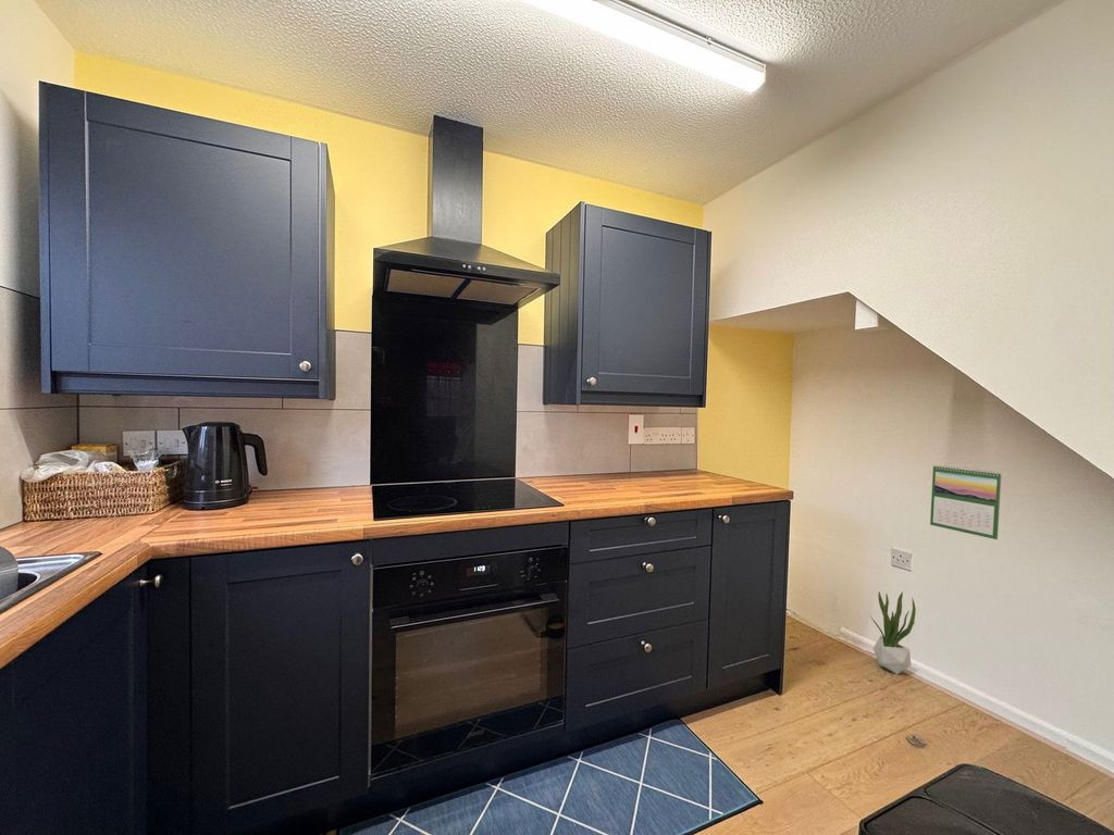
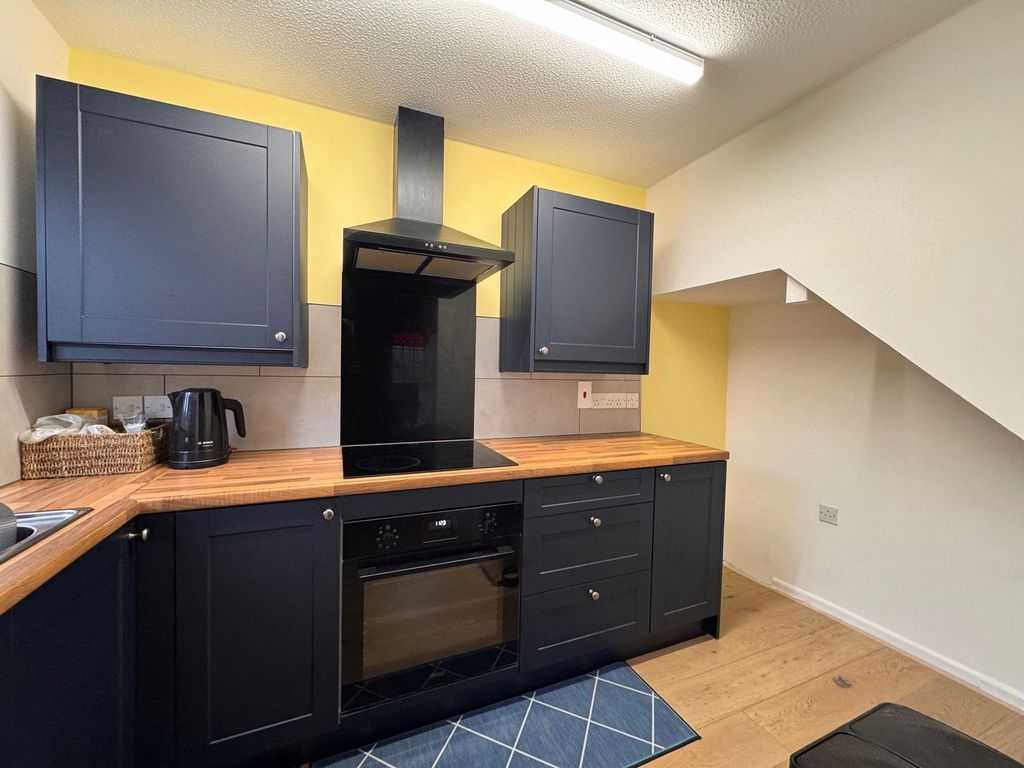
- calendar (963, 499)
- potted plant (894, 631)
